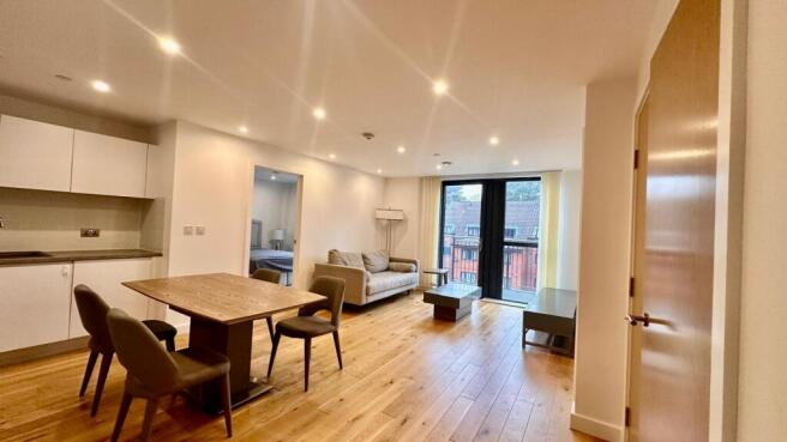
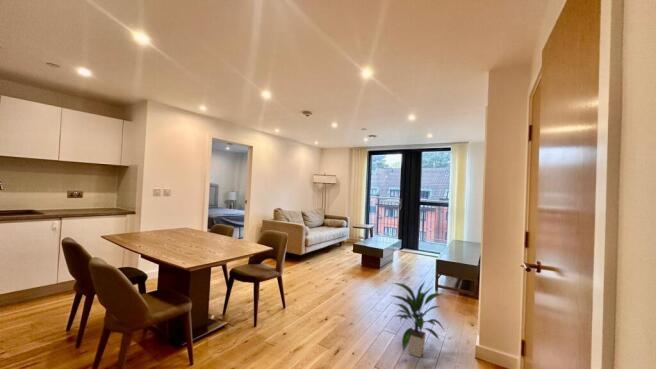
+ indoor plant (415, 316)
